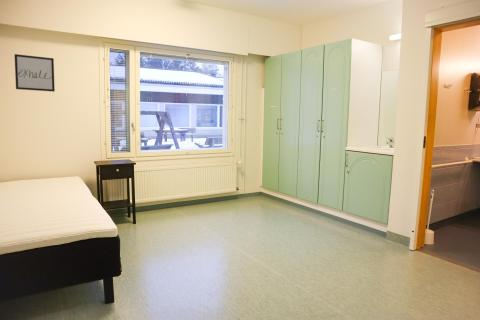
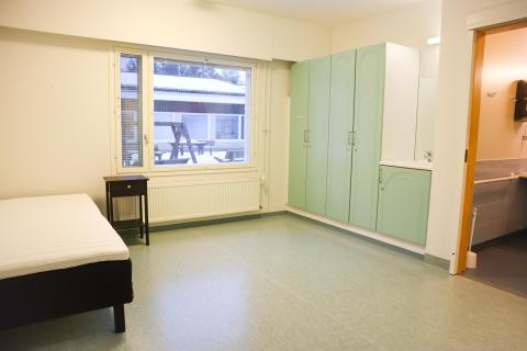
- wall art (35, 73)
